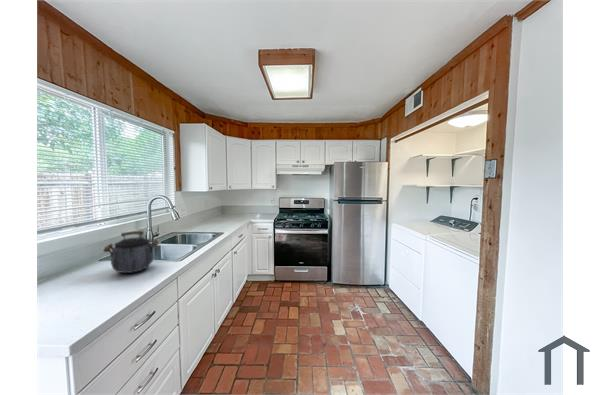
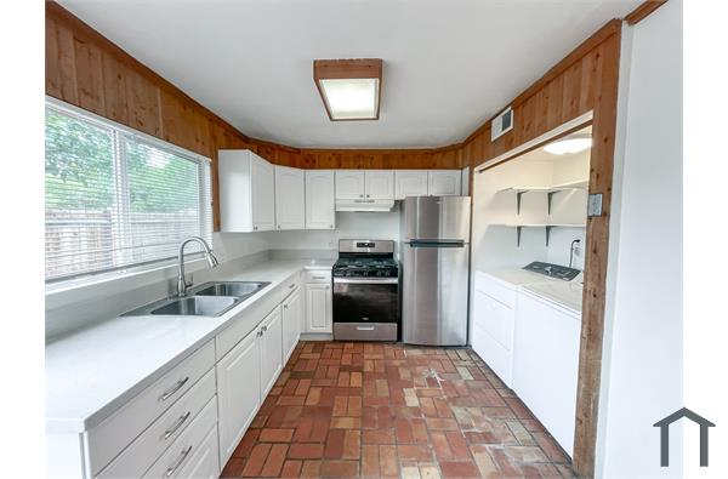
- kettle (133, 251)
